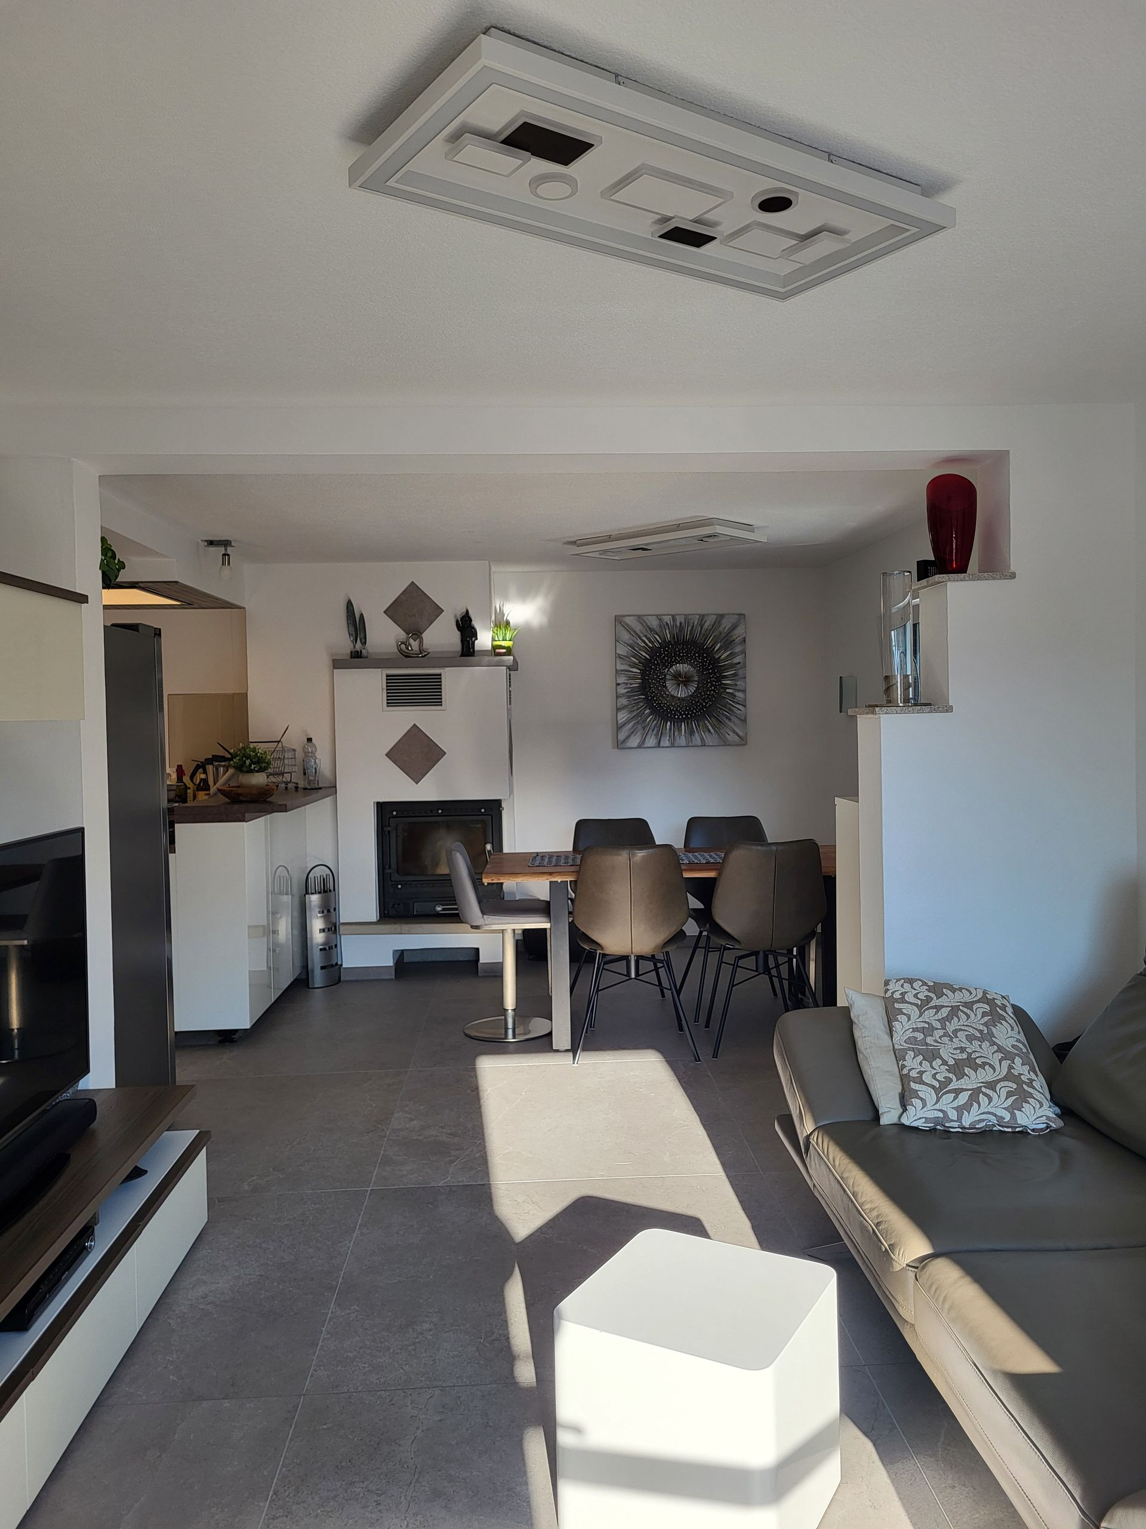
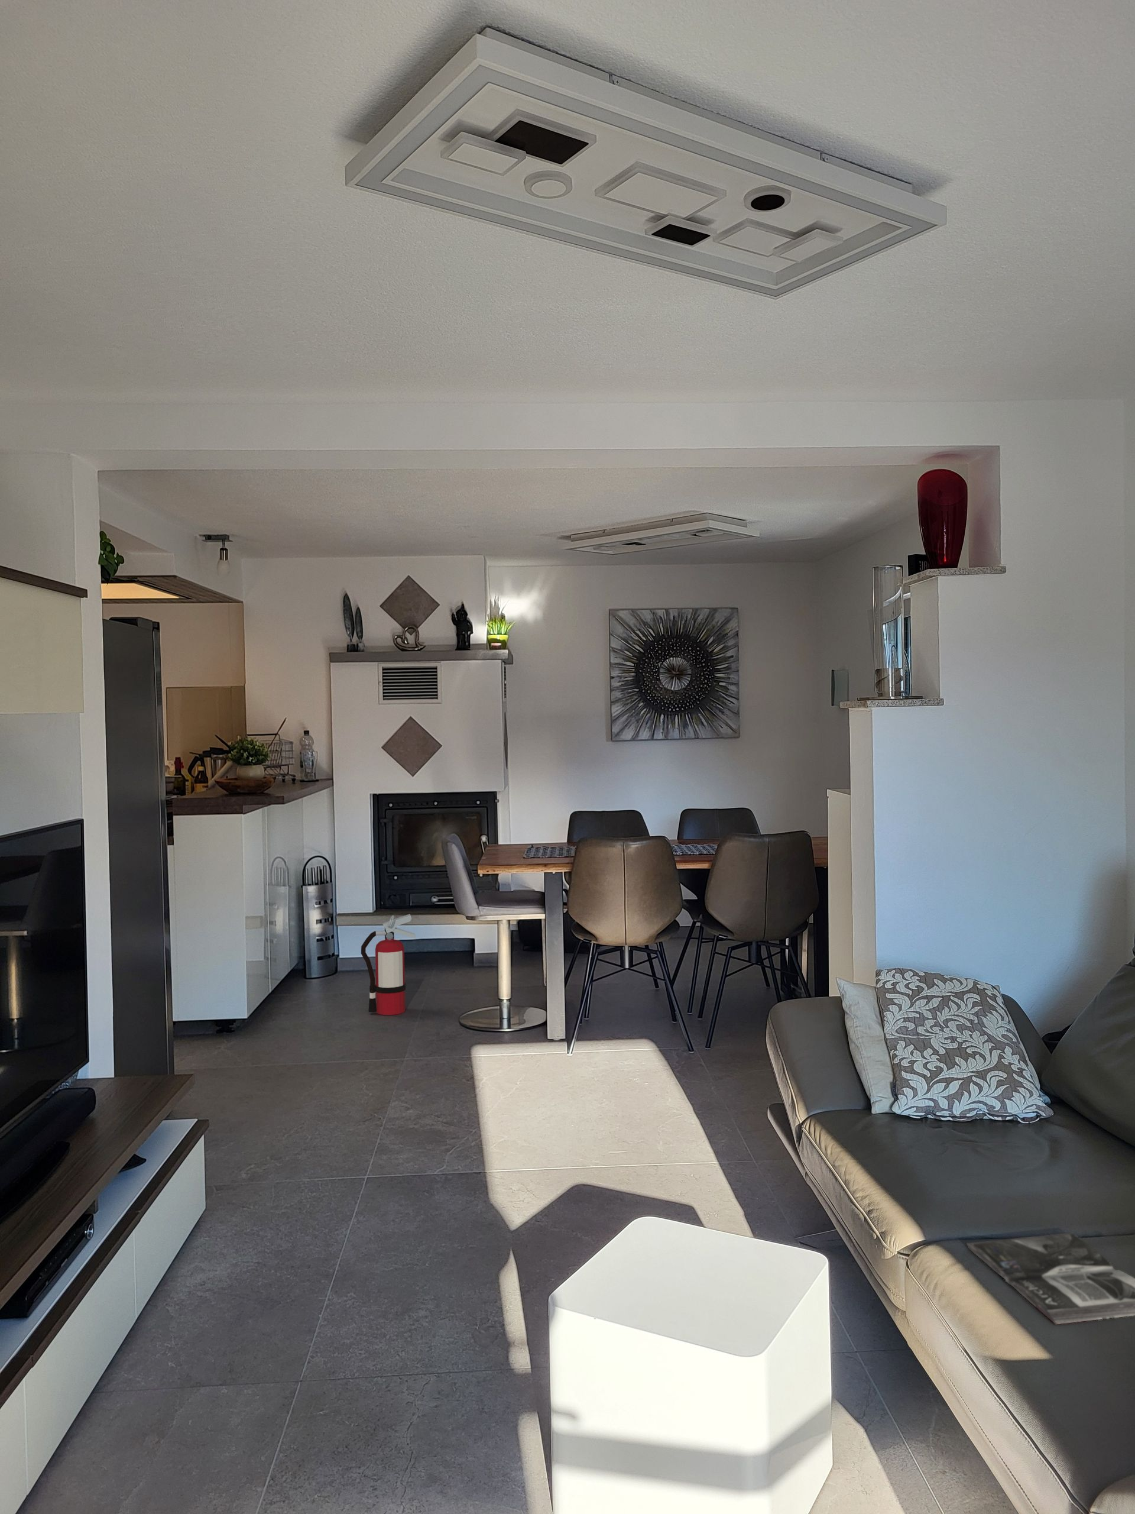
+ fire extinguisher (389, 963)
+ magazine (1062, 1273)
